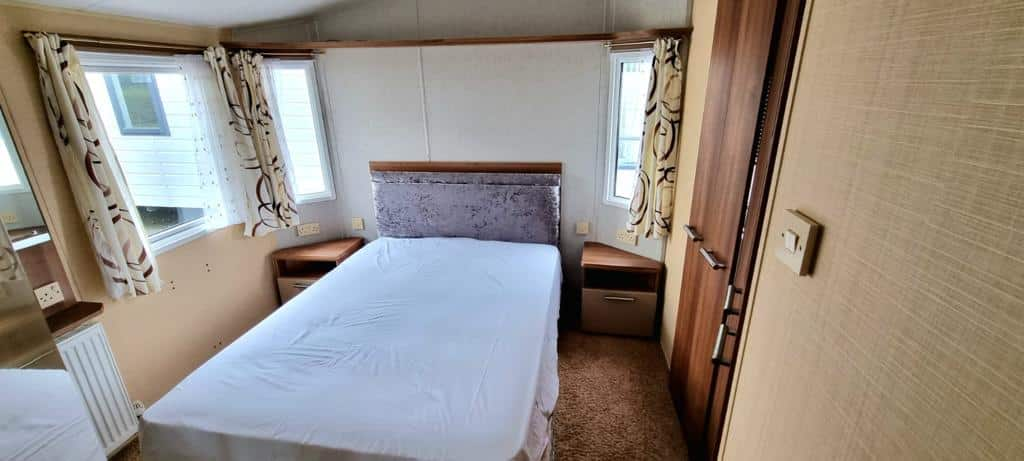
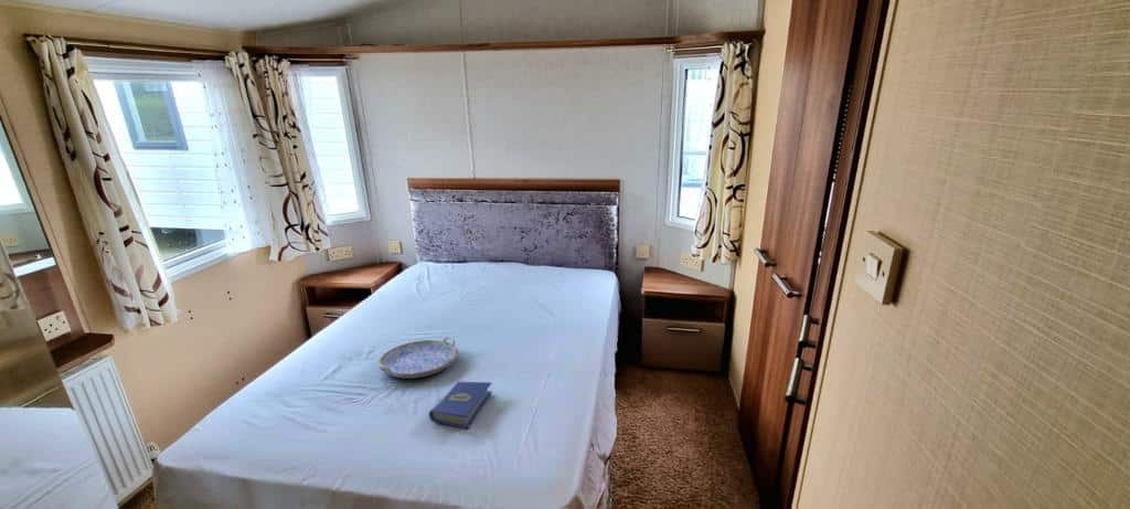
+ hardcover book (461, 401)
+ serving tray (419, 357)
